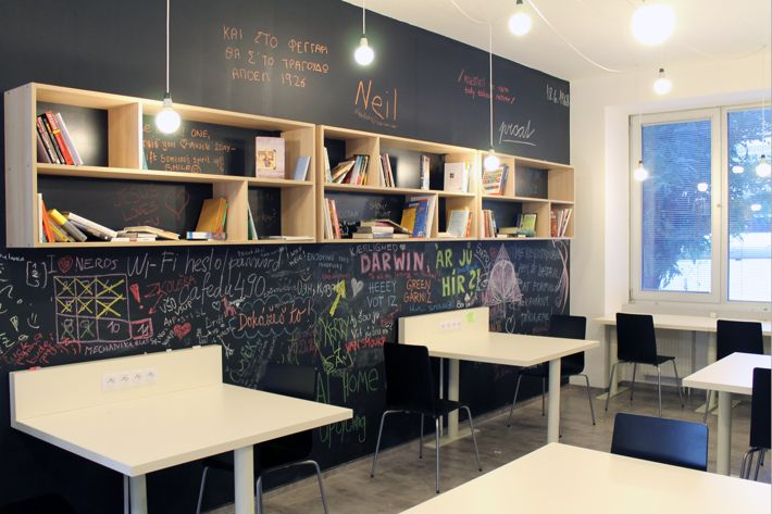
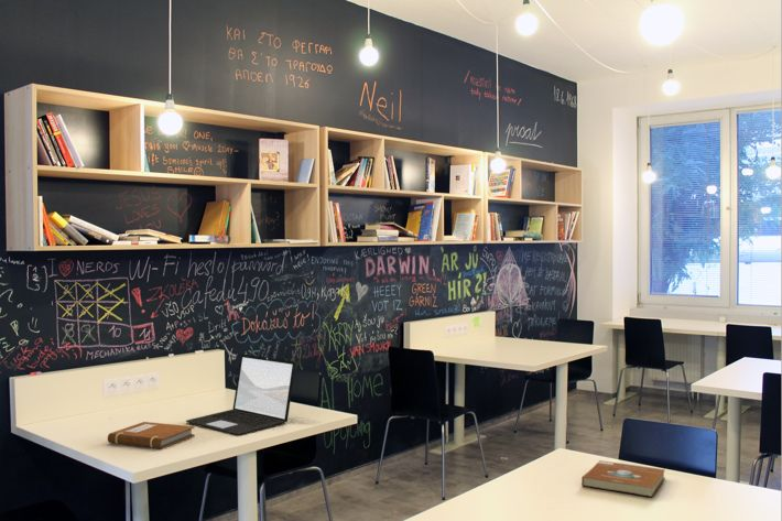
+ notebook (150, 434)
+ laptop (240, 391)
+ book (623, 477)
